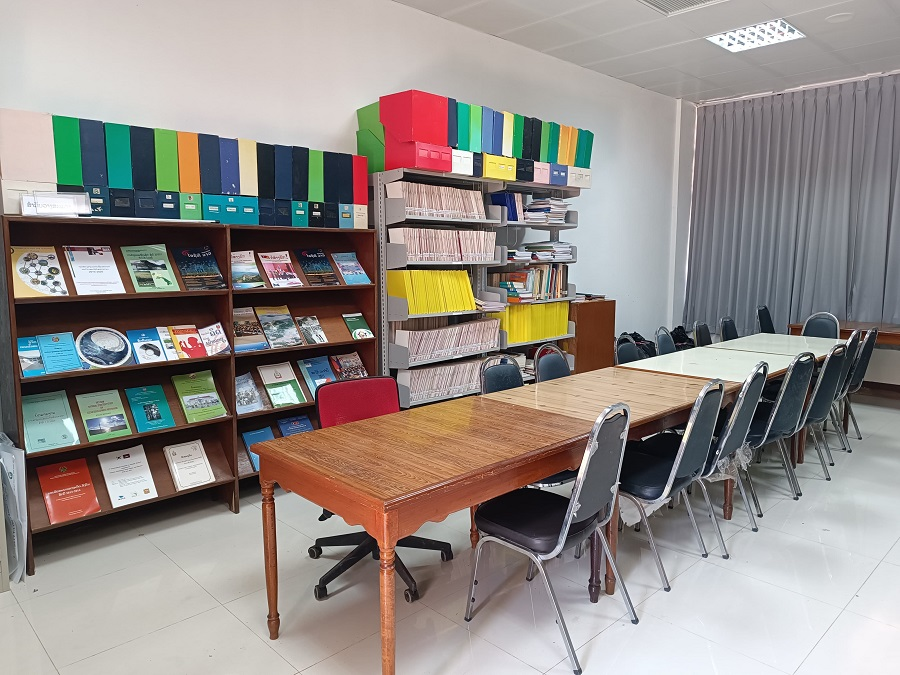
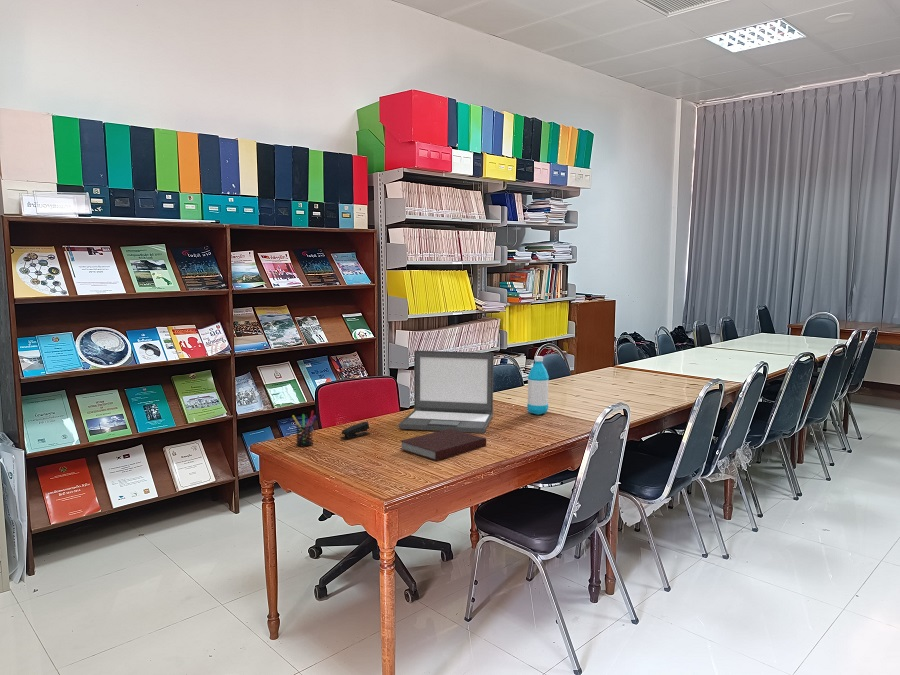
+ pen holder (305, 427)
+ notebook (443, 443)
+ laptop (447, 389)
+ stapler (355, 430)
+ water bottle (538, 385)
